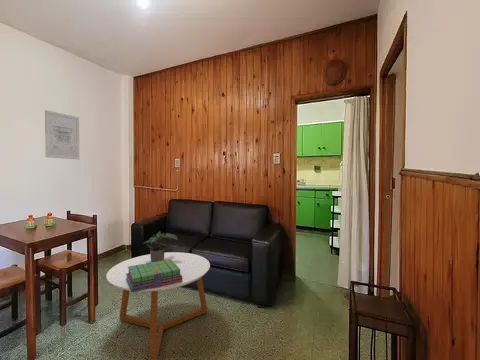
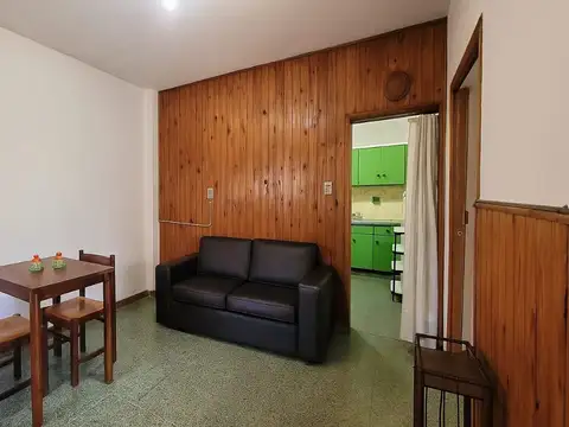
- wall art (63, 136)
- stack of books (153, 273)
- potted plant (160, 246)
- coffee table (157, 297)
